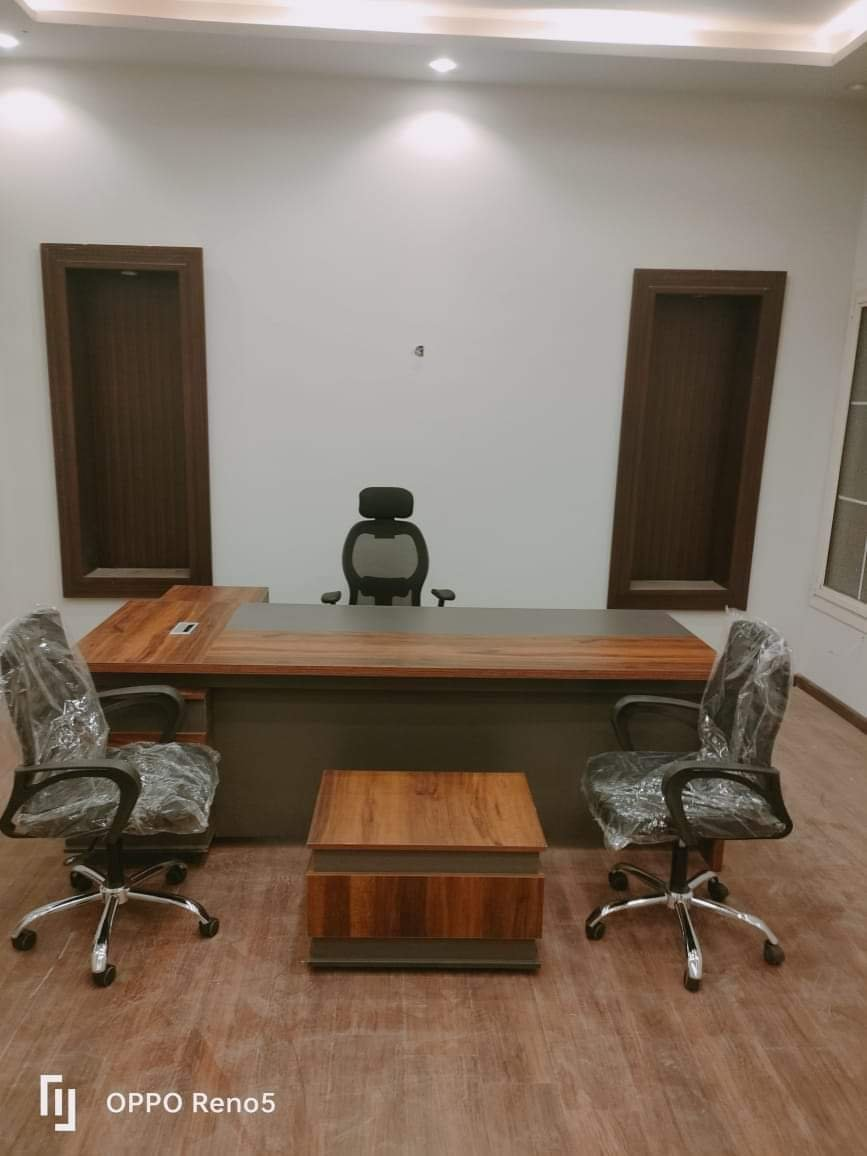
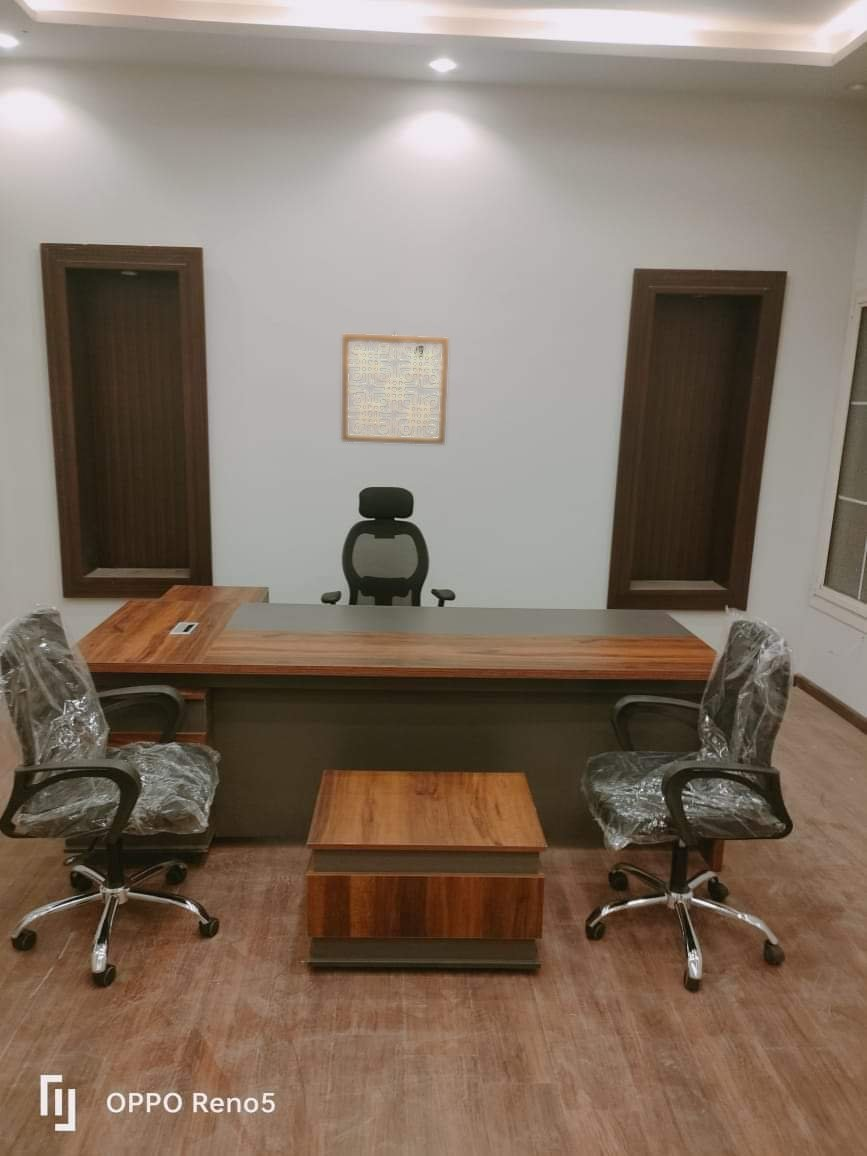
+ wall art (394, 386)
